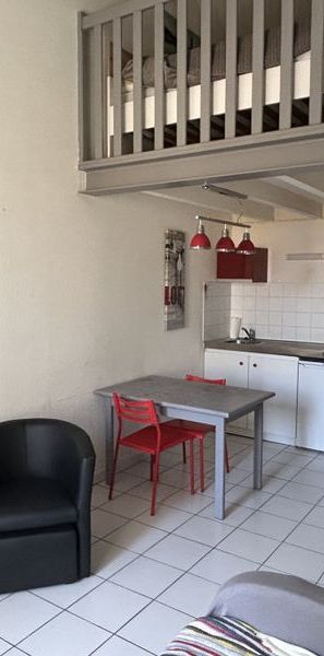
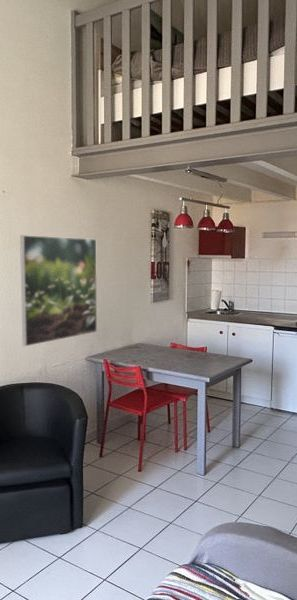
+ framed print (62, 288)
